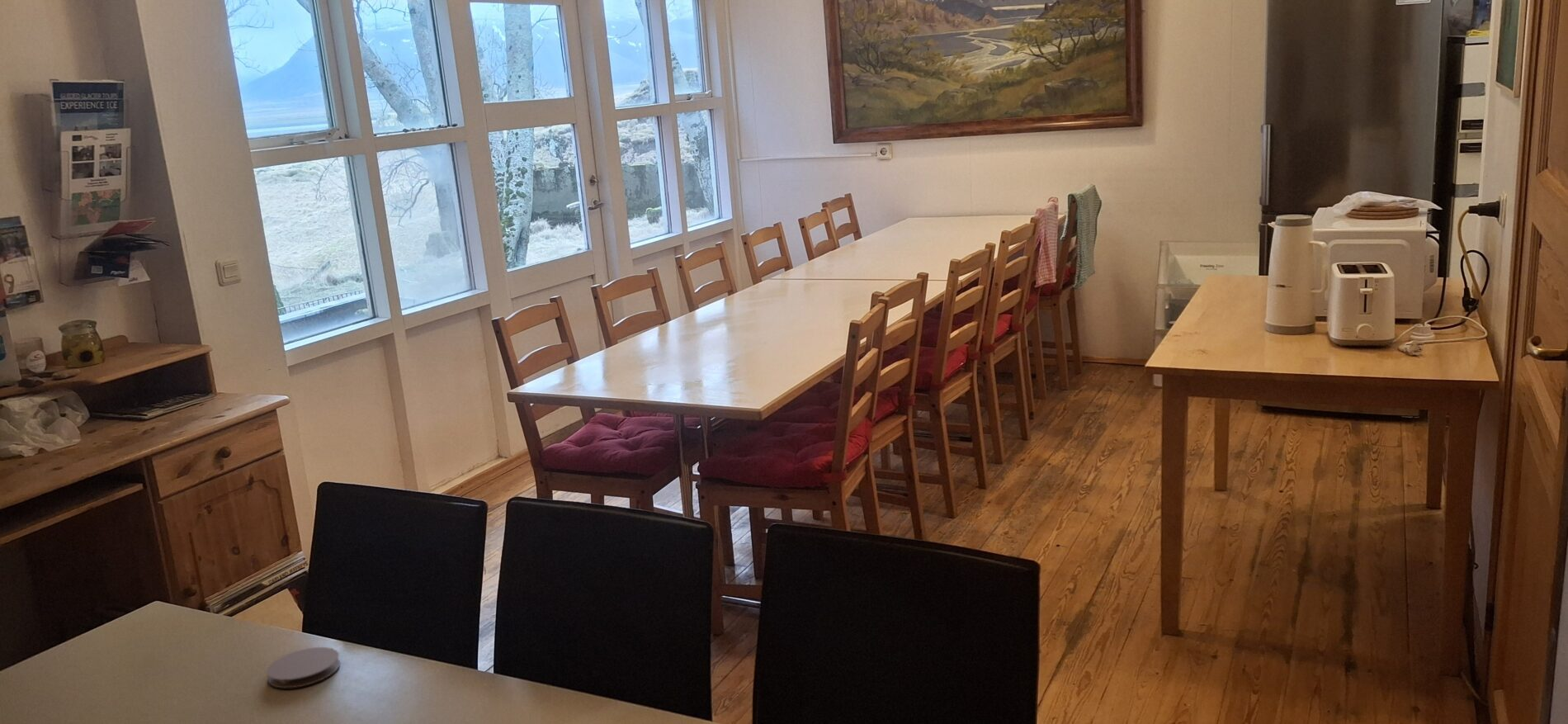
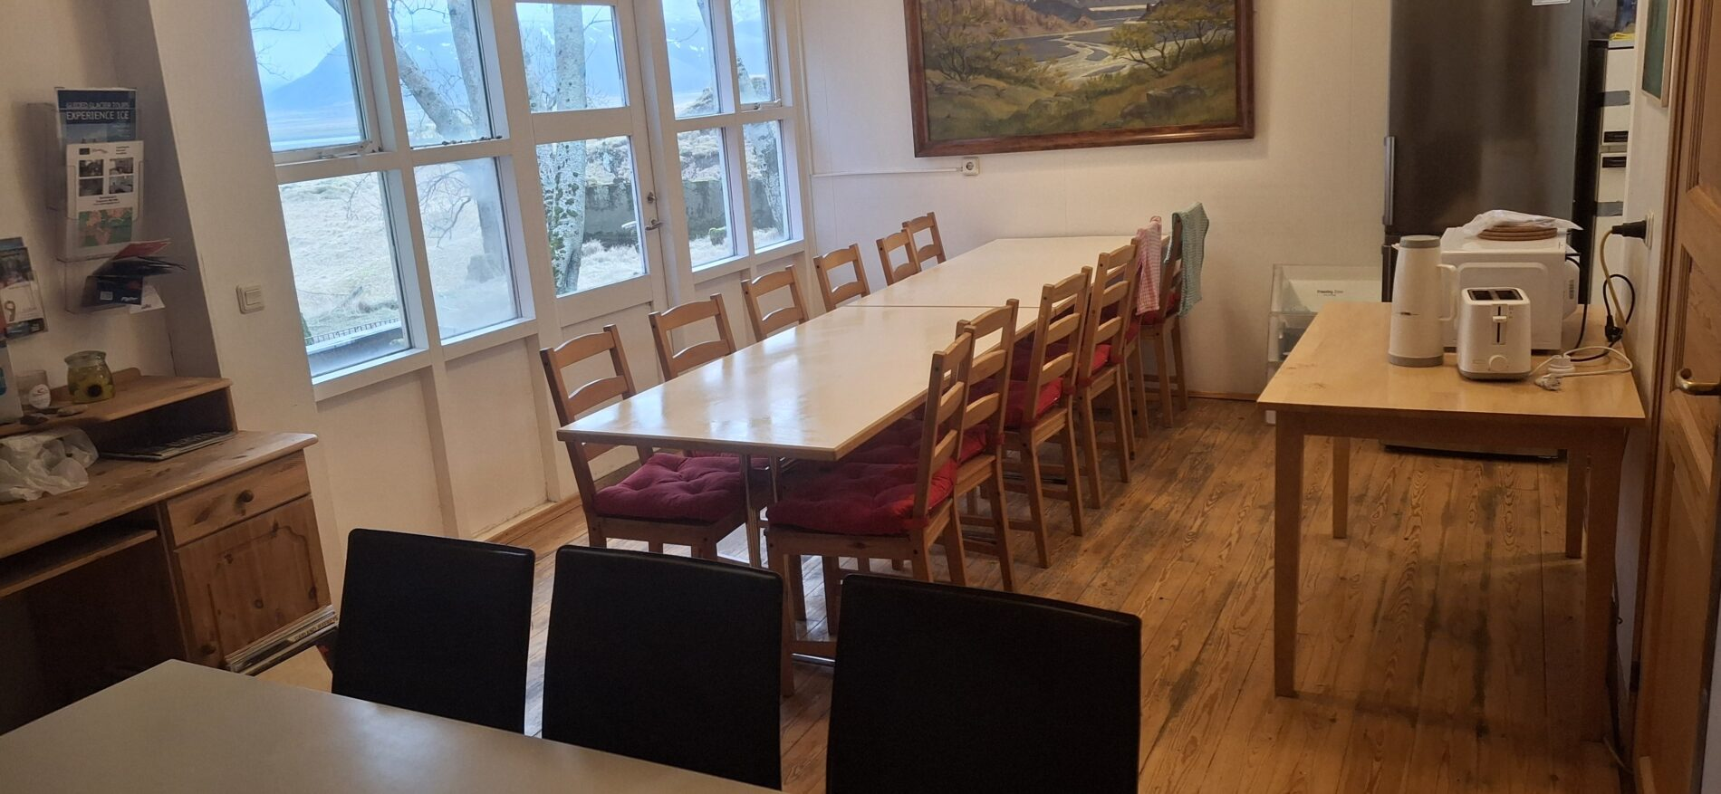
- coaster (304, 667)
